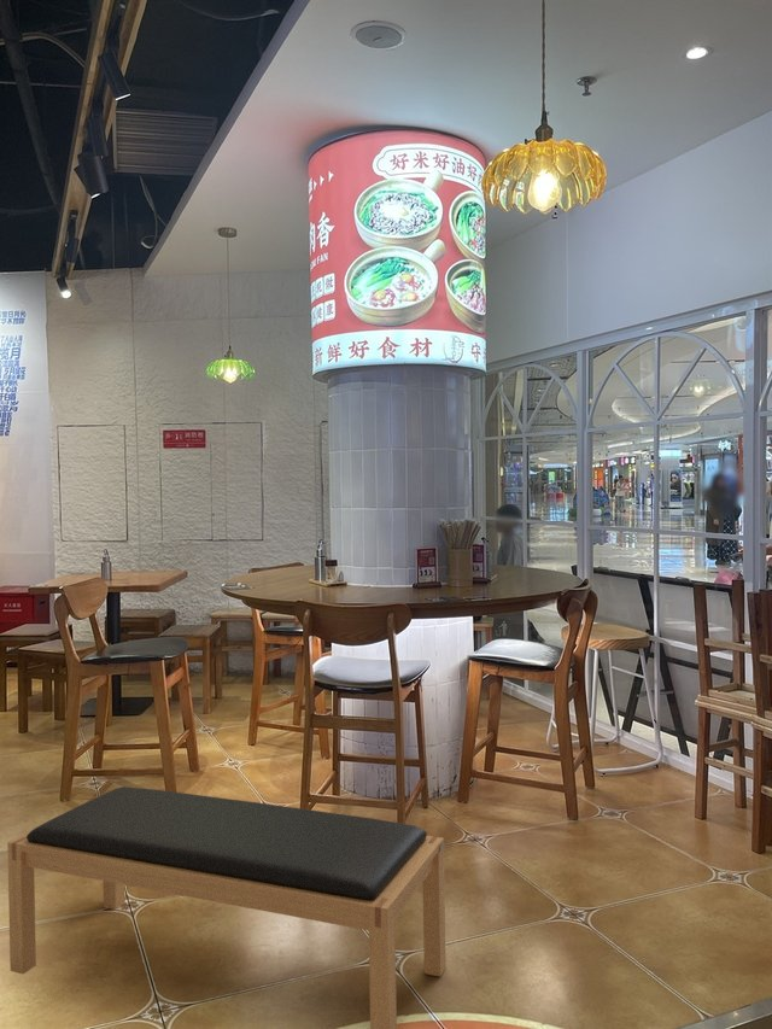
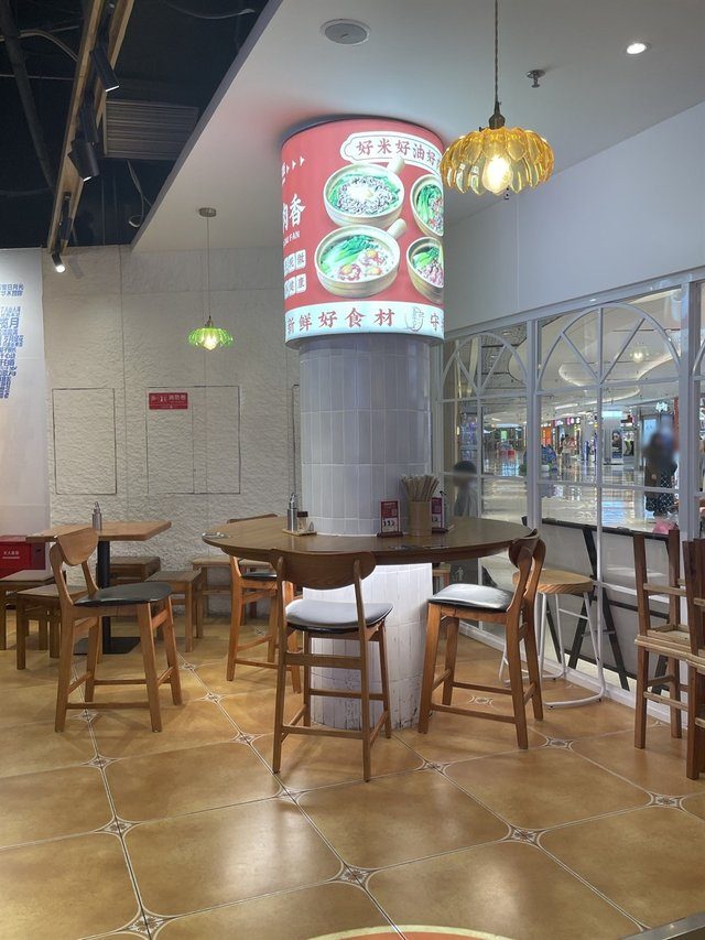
- bench (226, 896)
